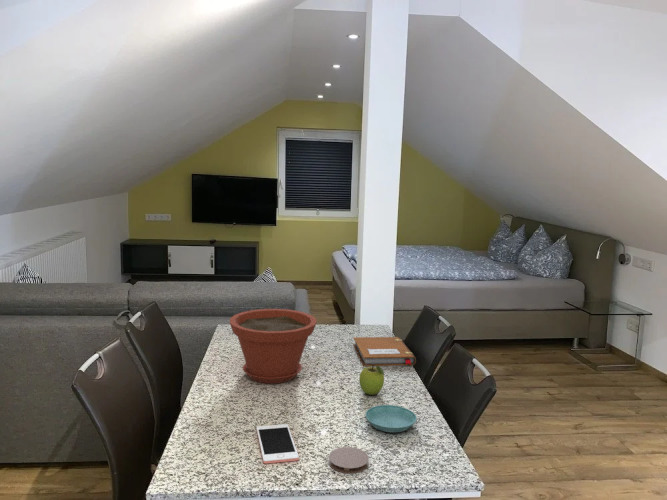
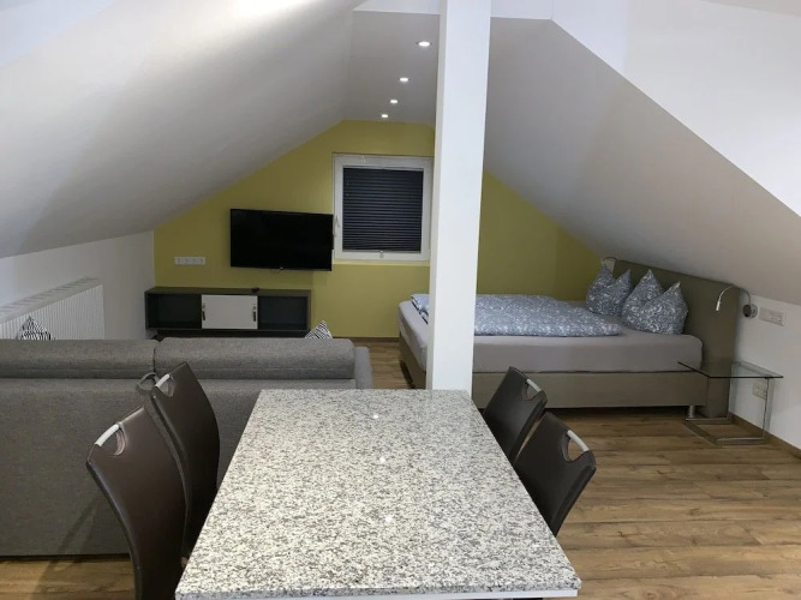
- fruit (373, 379)
- coaster (348, 459)
- saucer (390, 419)
- cell phone (276, 442)
- plant pot (273, 347)
- notebook (383, 351)
